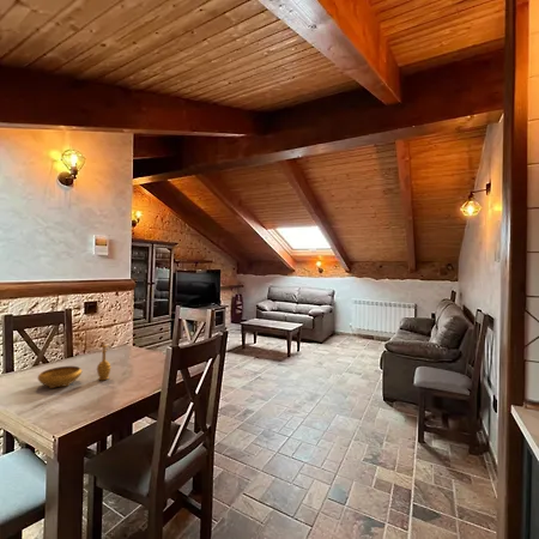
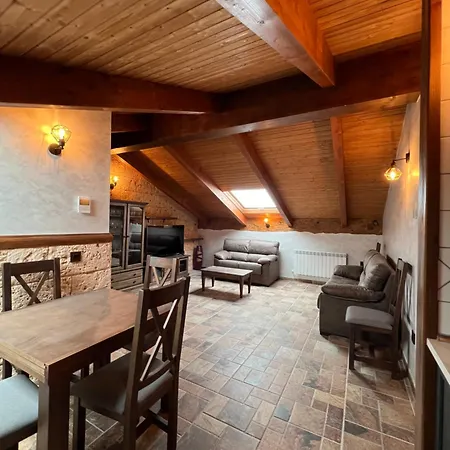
- decorative bowl (75, 367)
